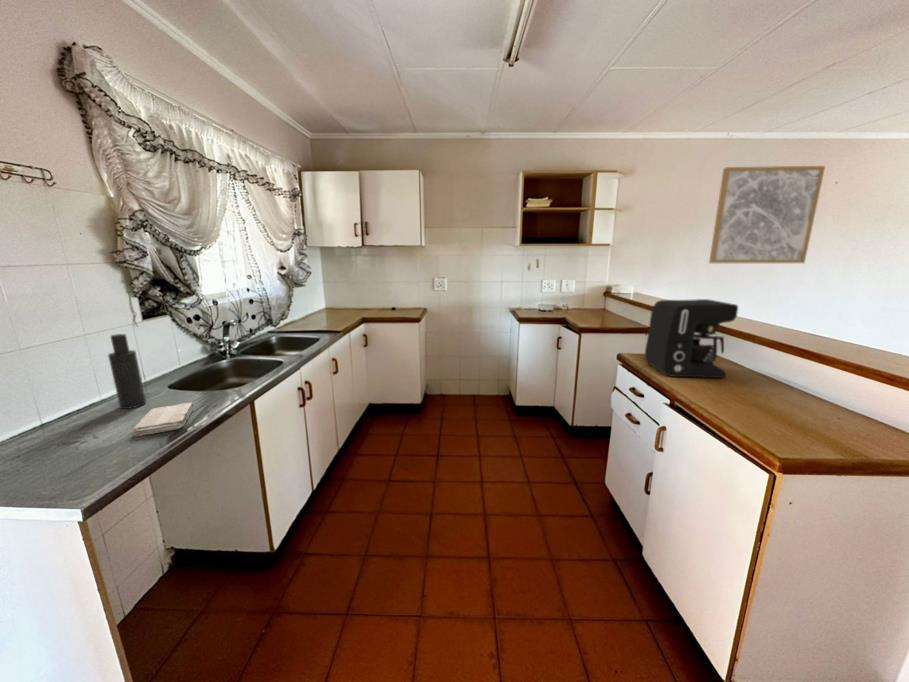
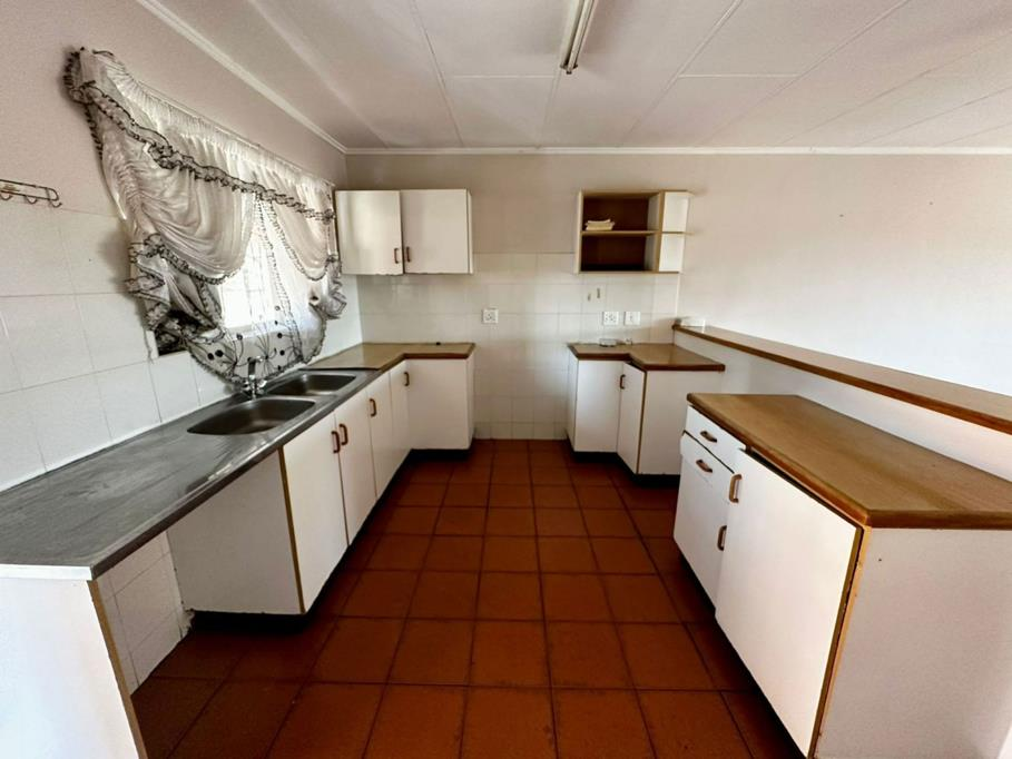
- atomizer (125, 370)
- coffee maker (691, 337)
- washcloth (165, 417)
- wall art (764, 216)
